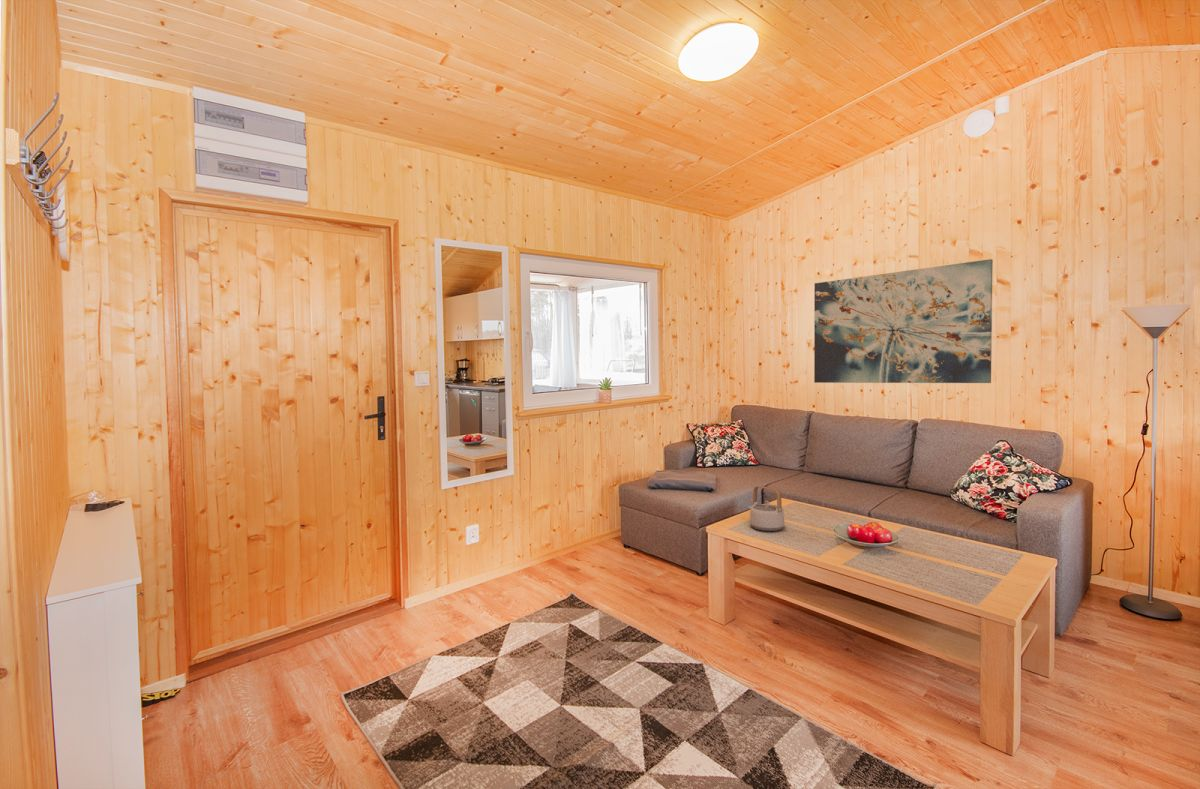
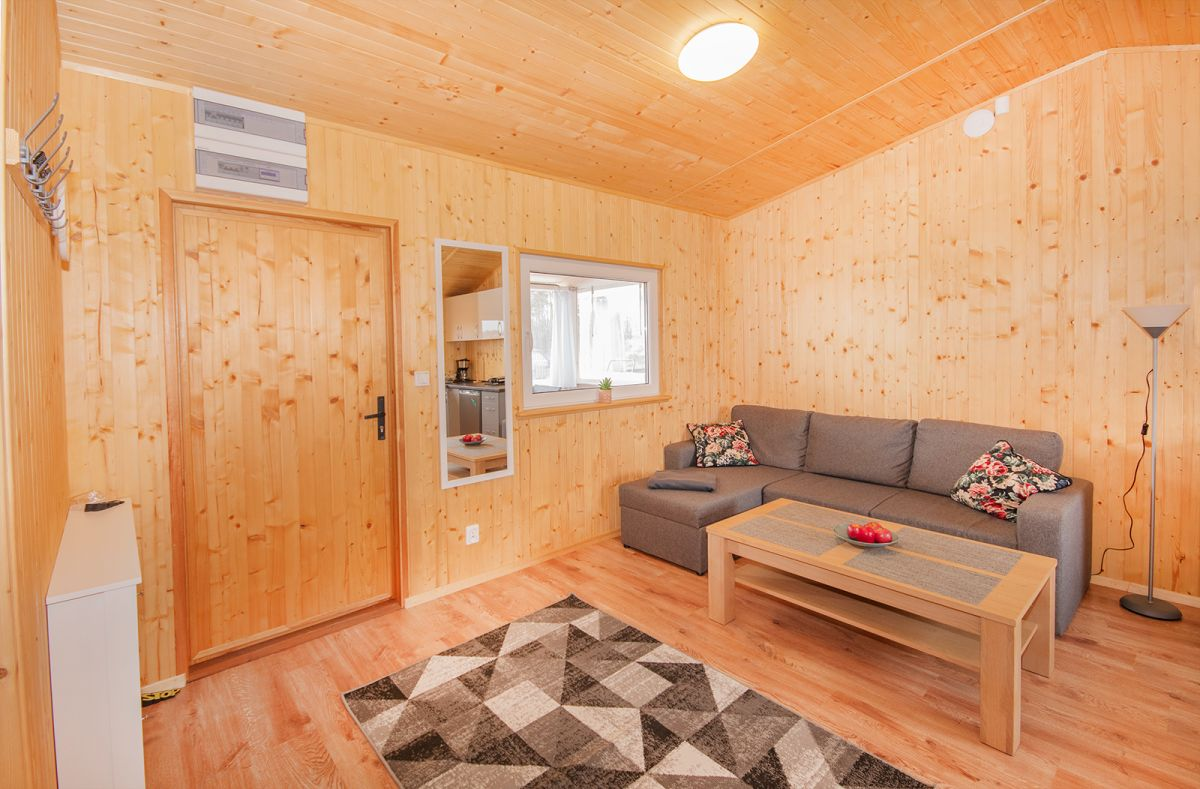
- teapot (764, 506)
- wall art (893, 328)
